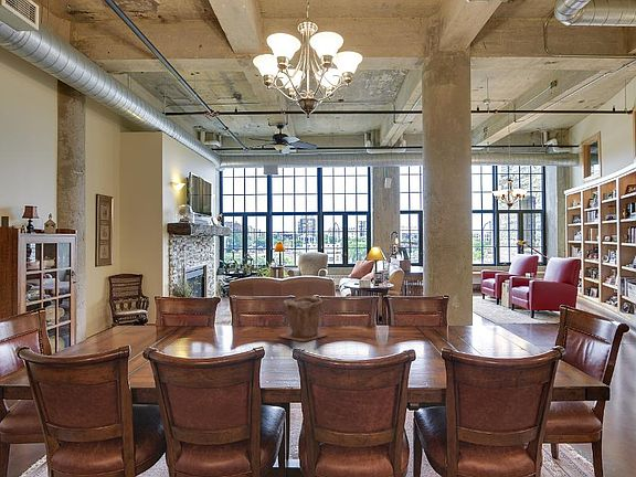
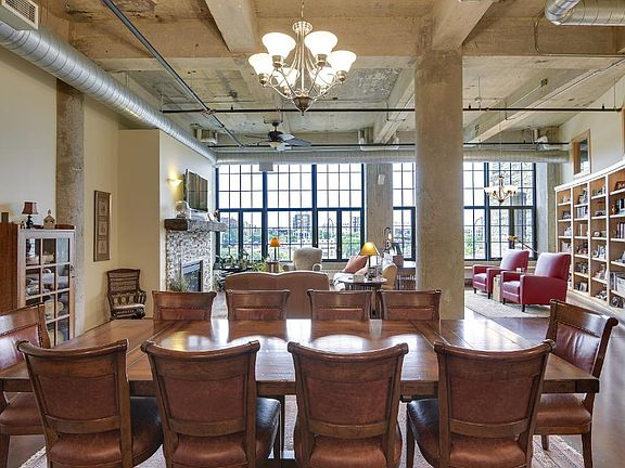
- plant pot (303, 317)
